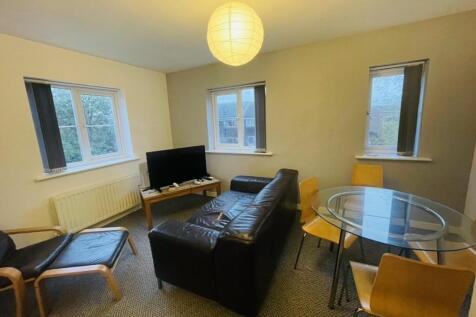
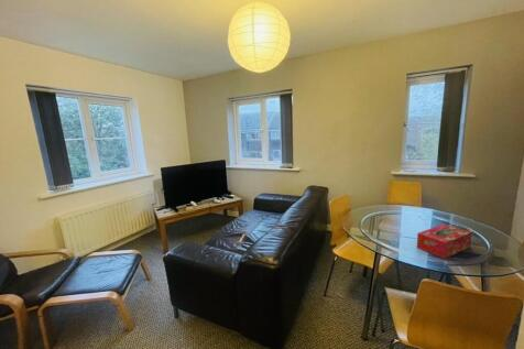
+ tissue box (444, 239)
